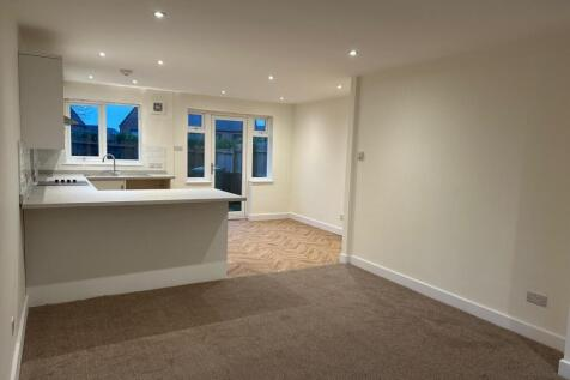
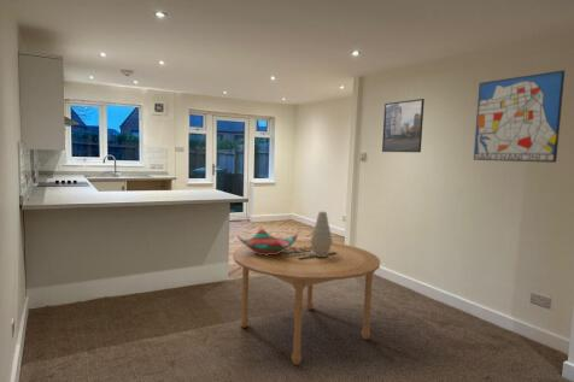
+ dining table (301, 293)
+ decorative bowl (268, 243)
+ wall art (514, 119)
+ vase (321, 234)
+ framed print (402, 127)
